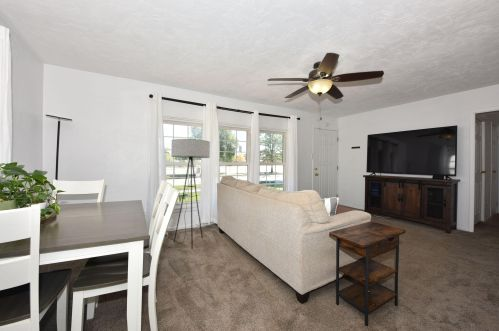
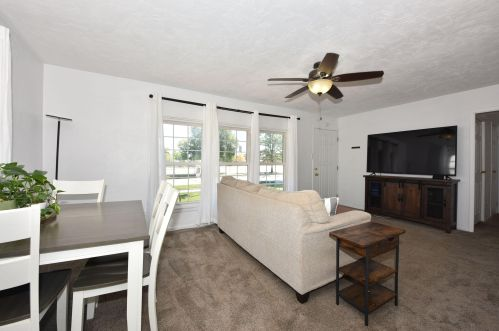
- floor lamp (185, 192)
